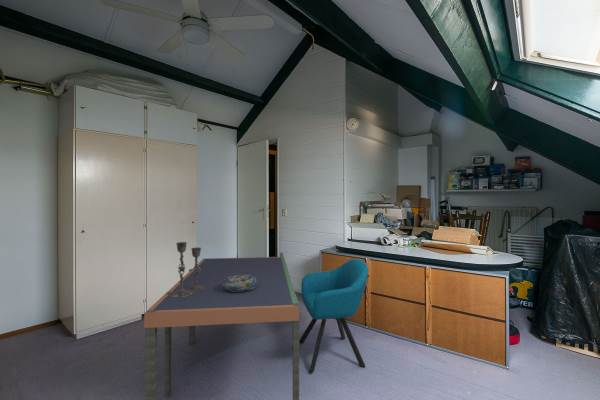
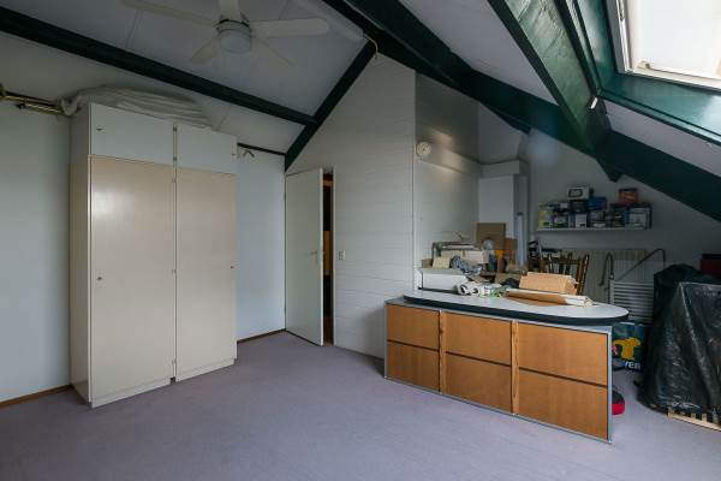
- candlestick (185, 267)
- decorative bowl (239, 282)
- dining table (237, 310)
- chair (334, 307)
